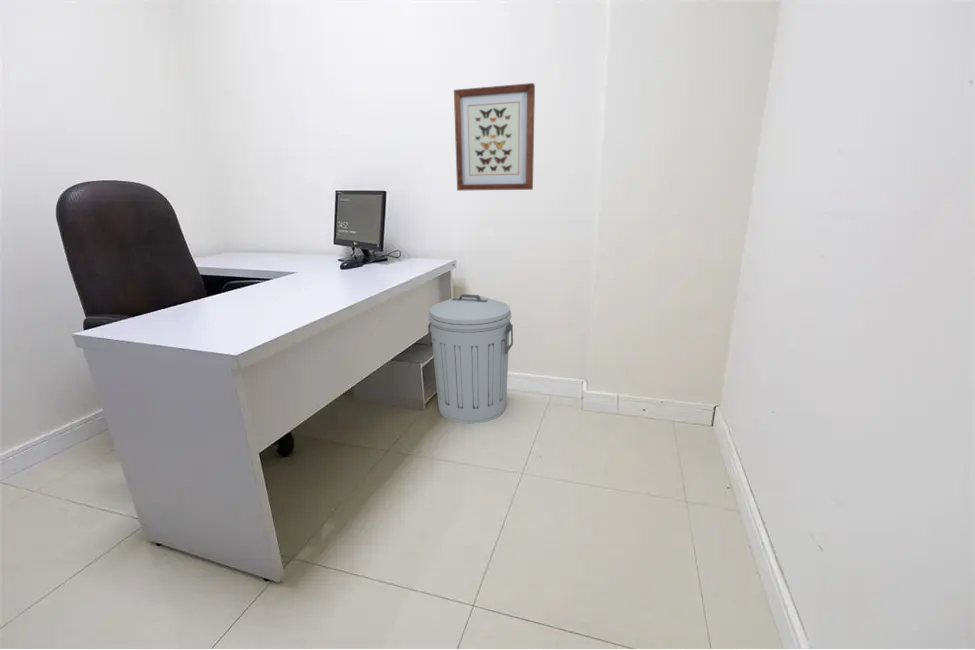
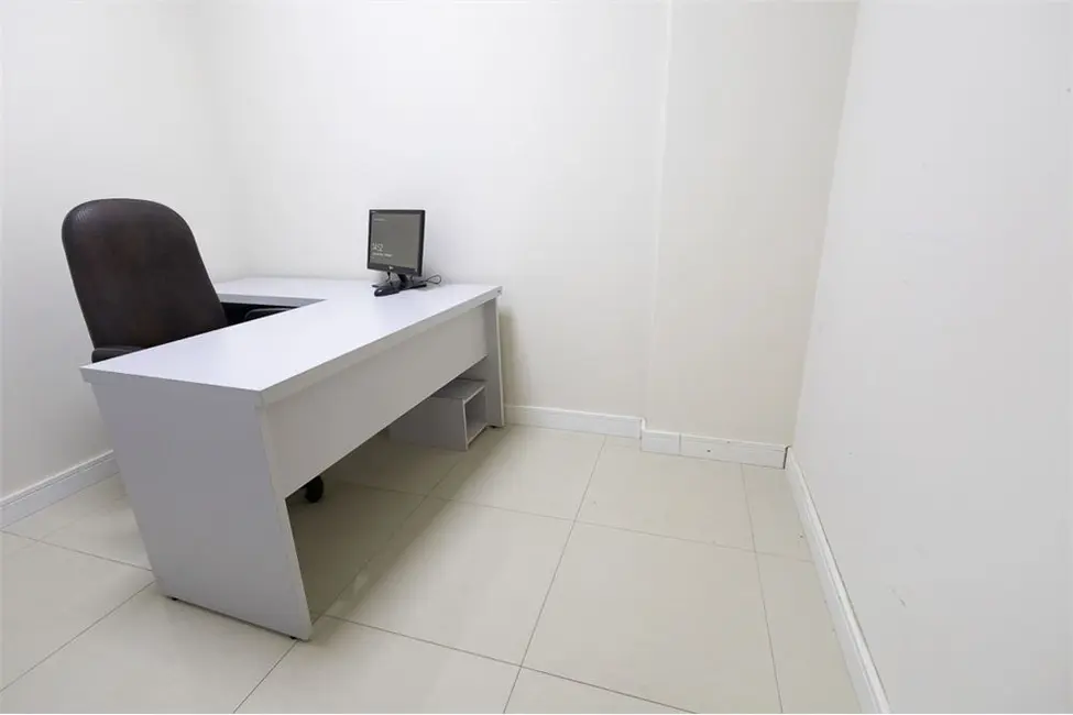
- trash can (471, 352)
- wall art (493, 140)
